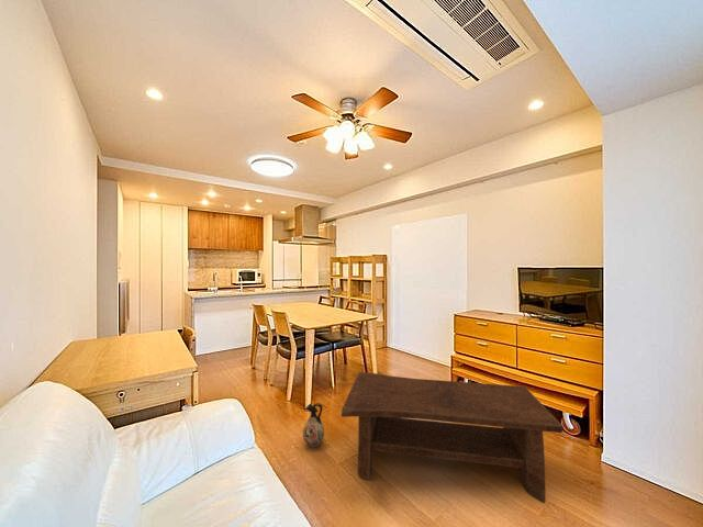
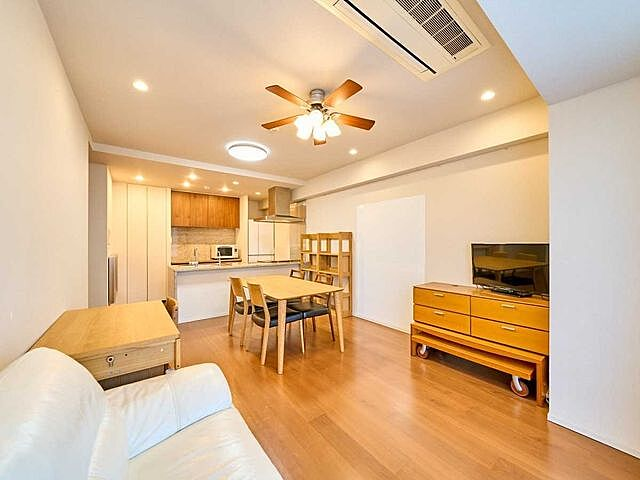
- coffee table (440, 427)
- ceramic jug (314, 423)
